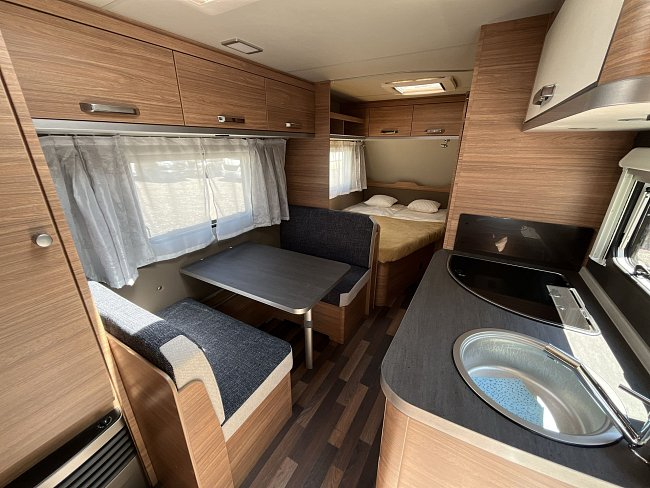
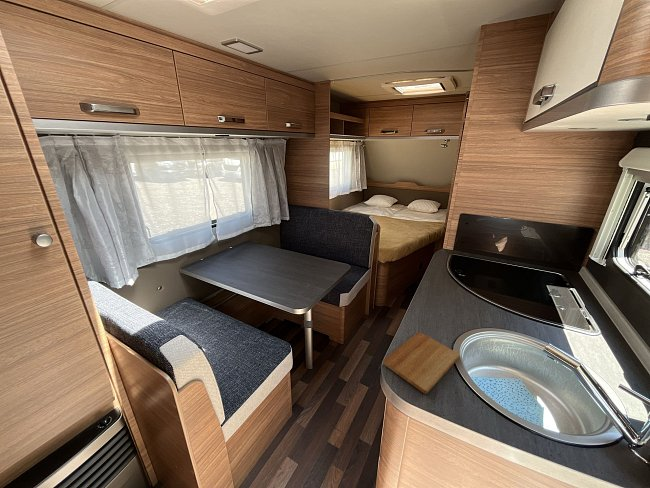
+ cutting board (421, 358)
